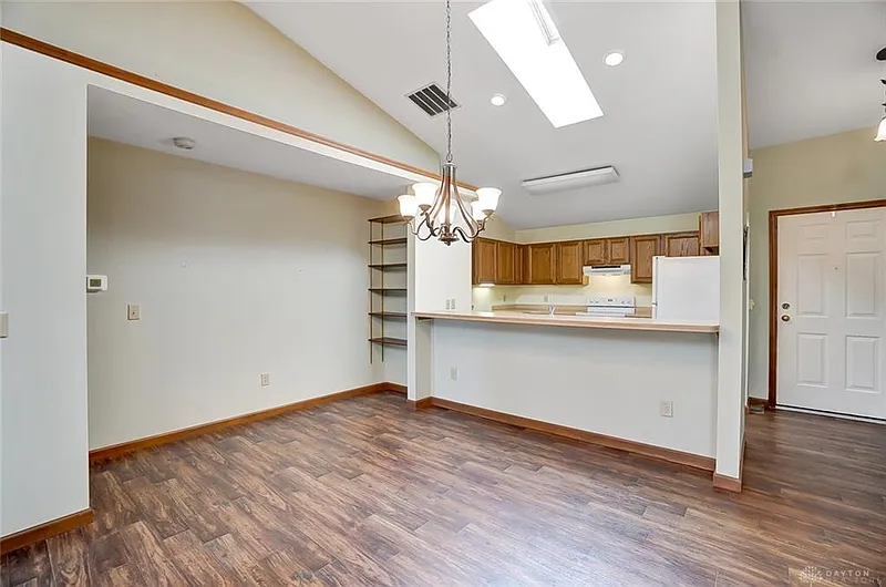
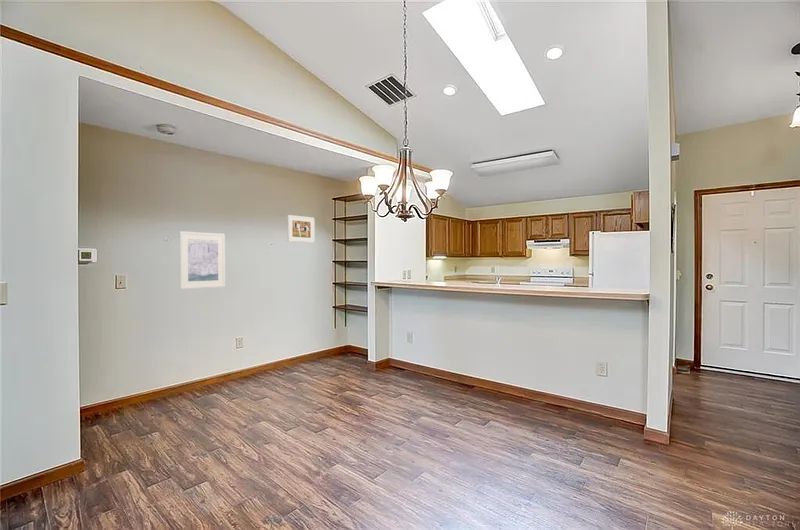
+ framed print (301, 229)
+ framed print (203, 260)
